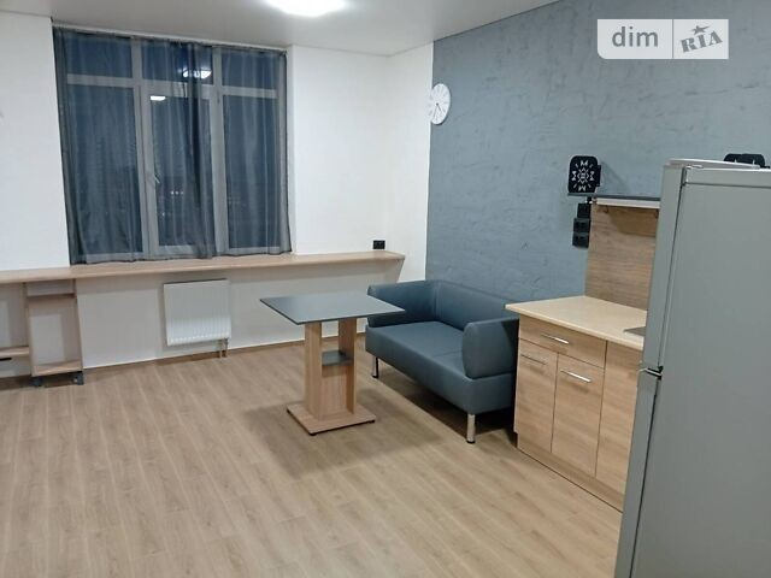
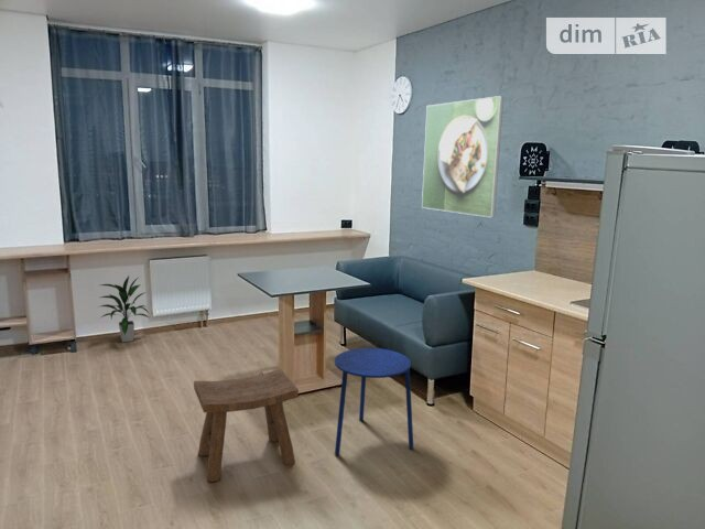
+ side table (364, 402)
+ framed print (458, 158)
+ stool (246, 409)
+ indoor plant (124, 309)
